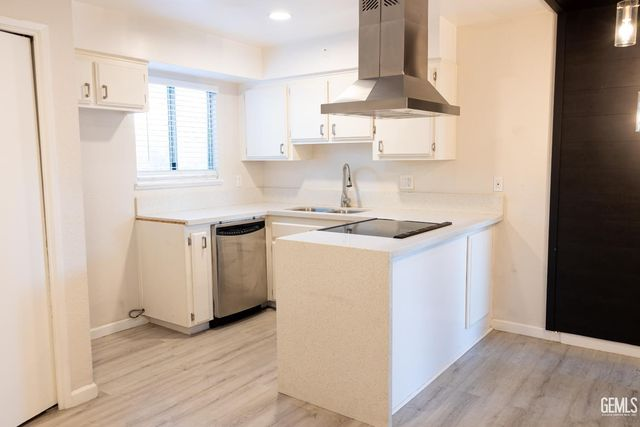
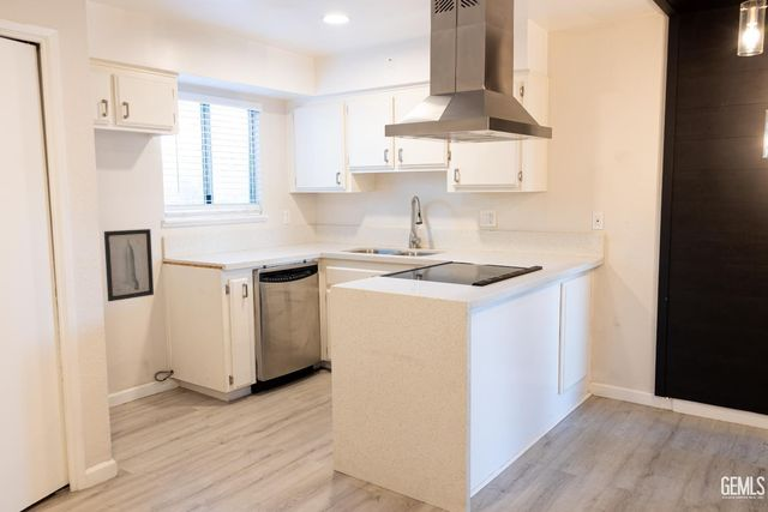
+ wall art (130, 264)
